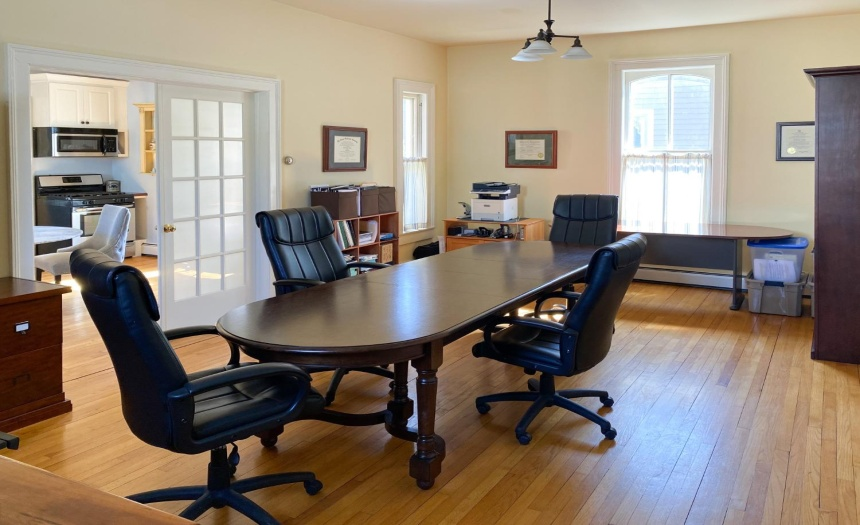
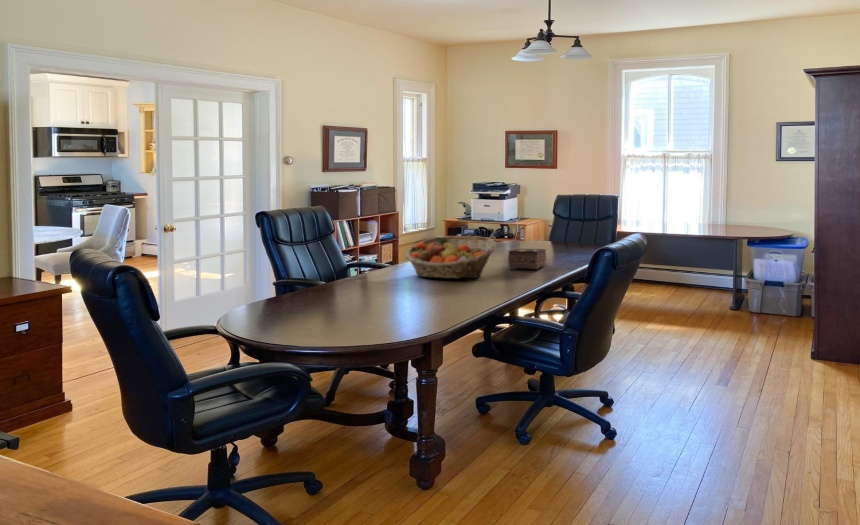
+ tissue box (527, 258)
+ fruit basket (450, 256)
